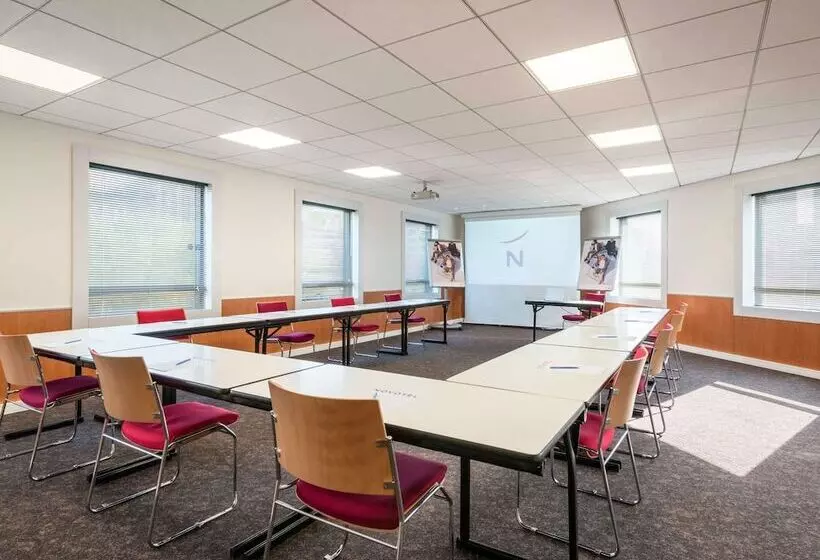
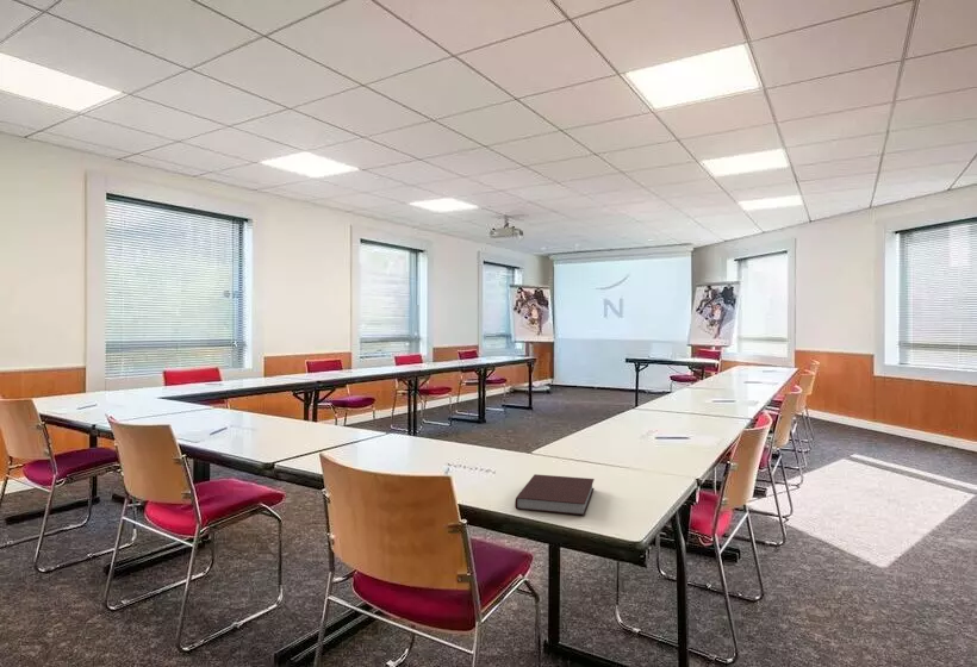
+ notebook (556, 492)
